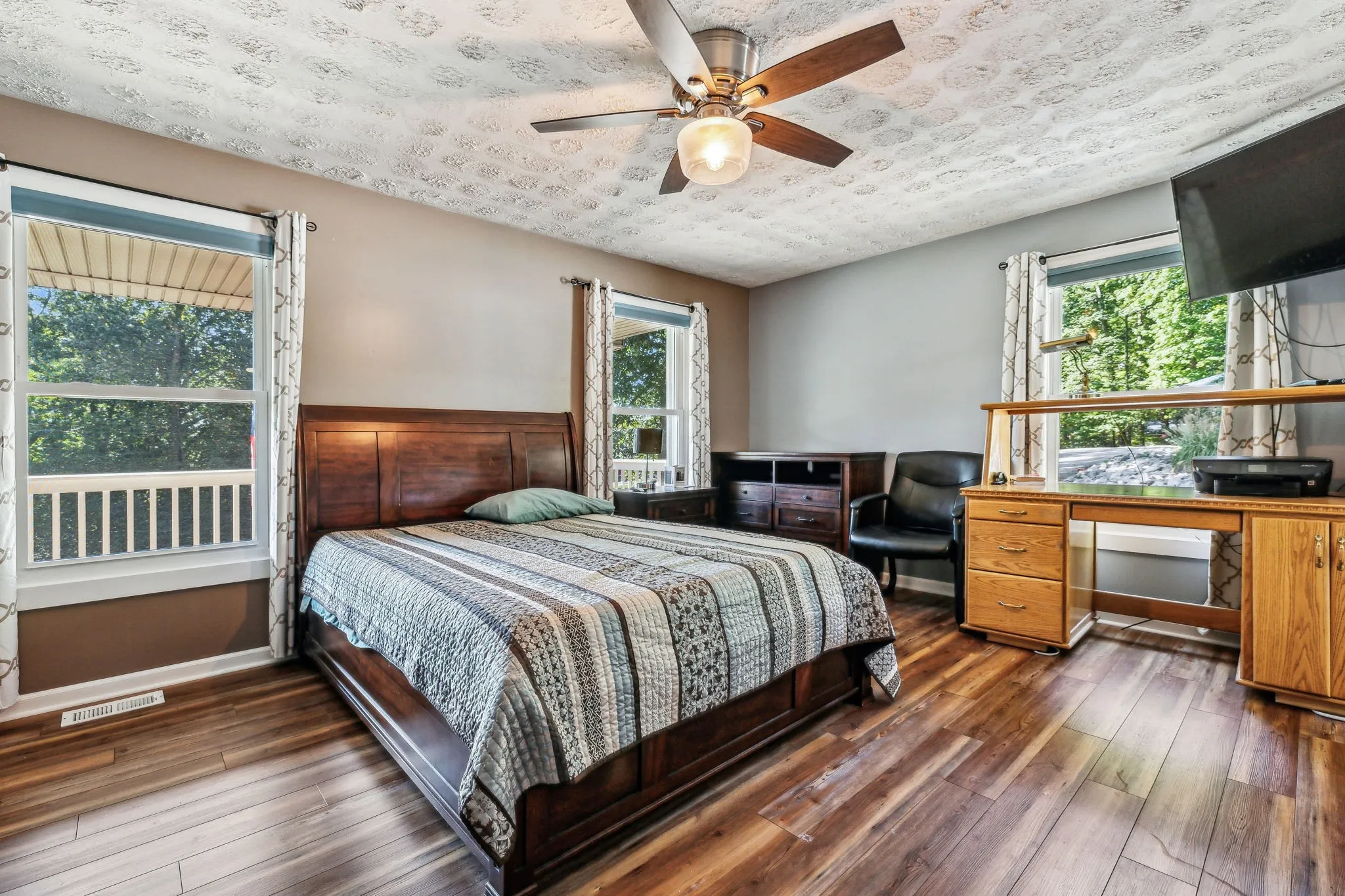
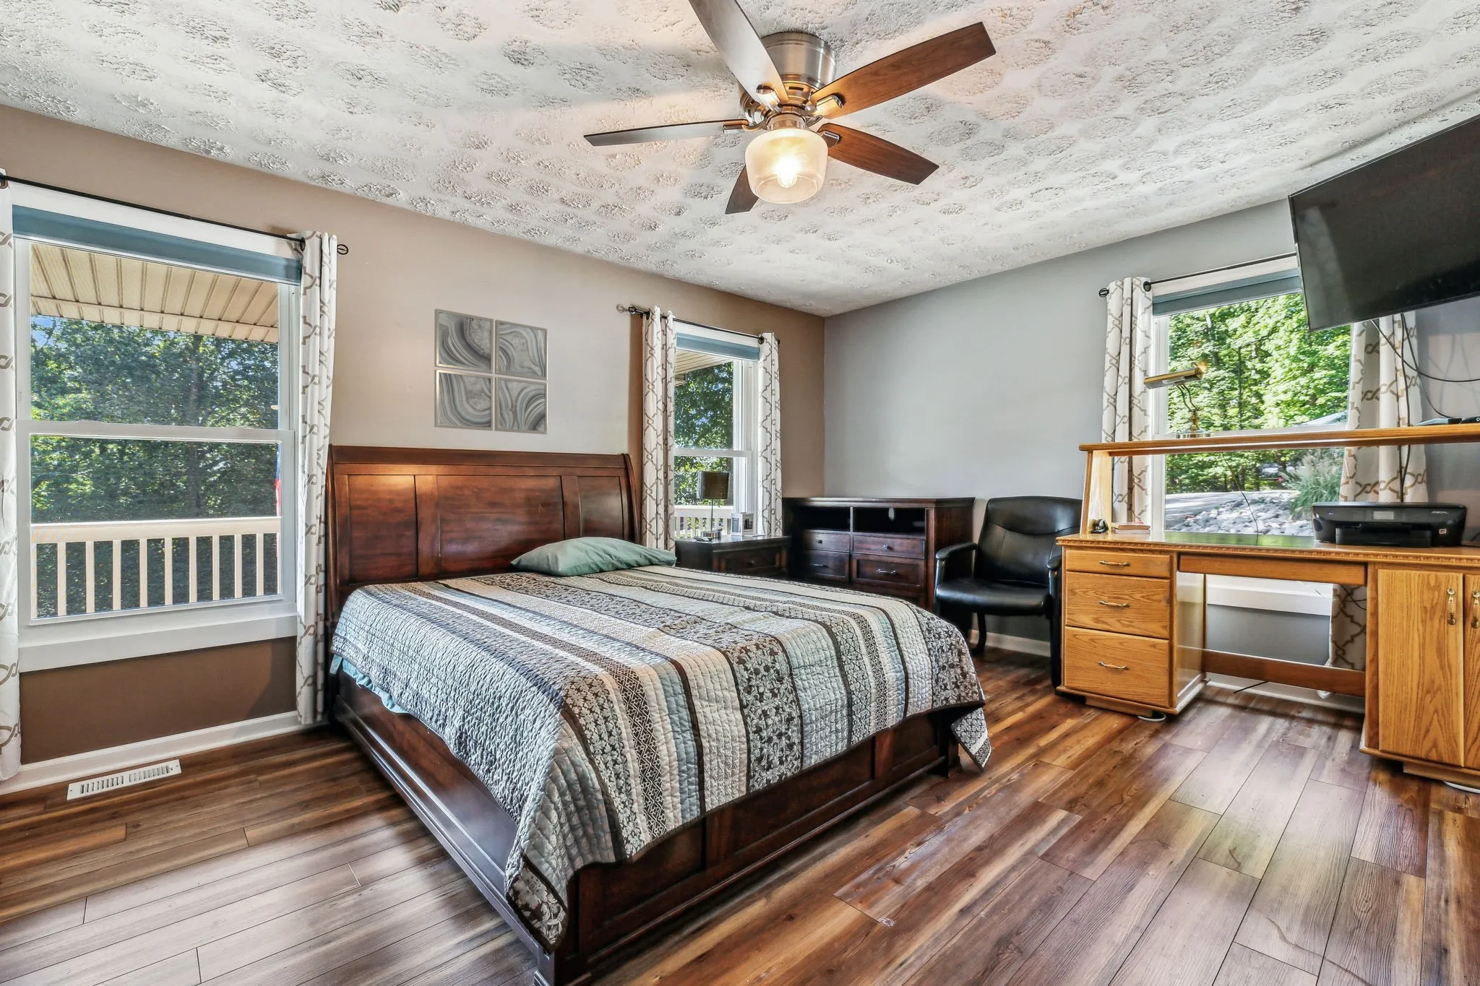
+ wall art (493, 376)
